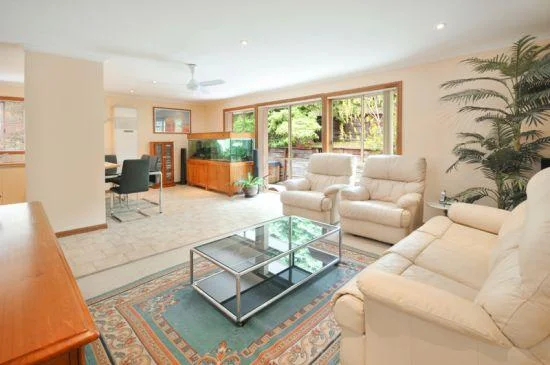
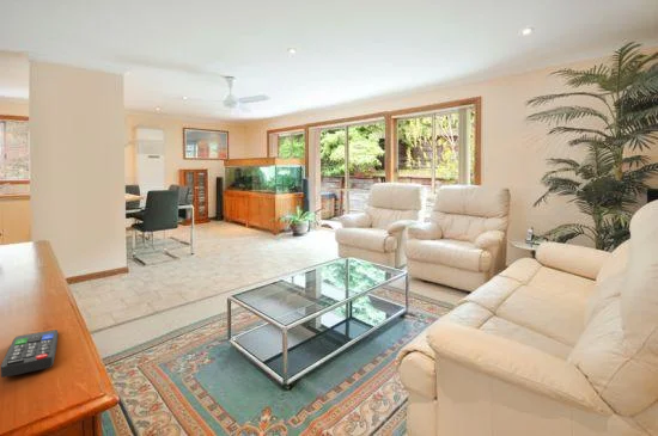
+ remote control (32, 349)
